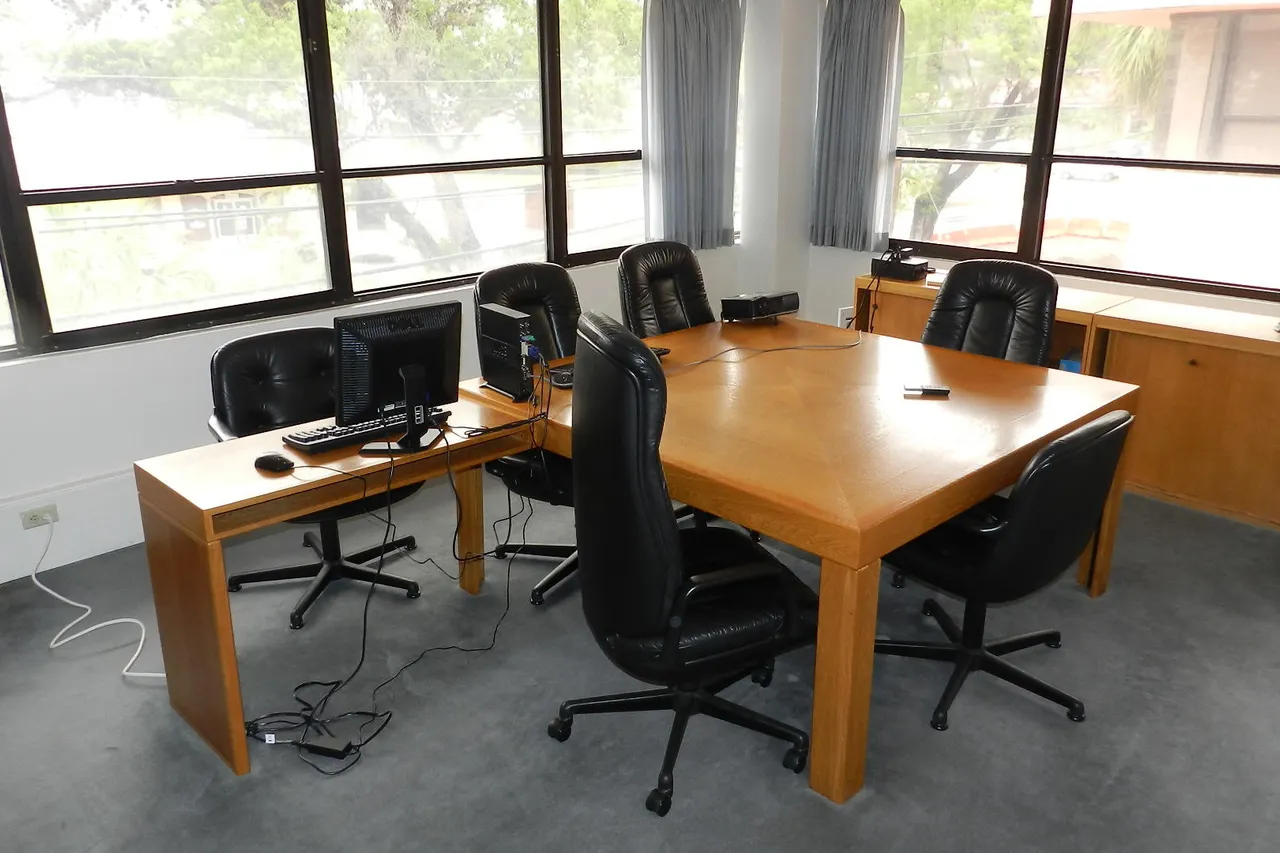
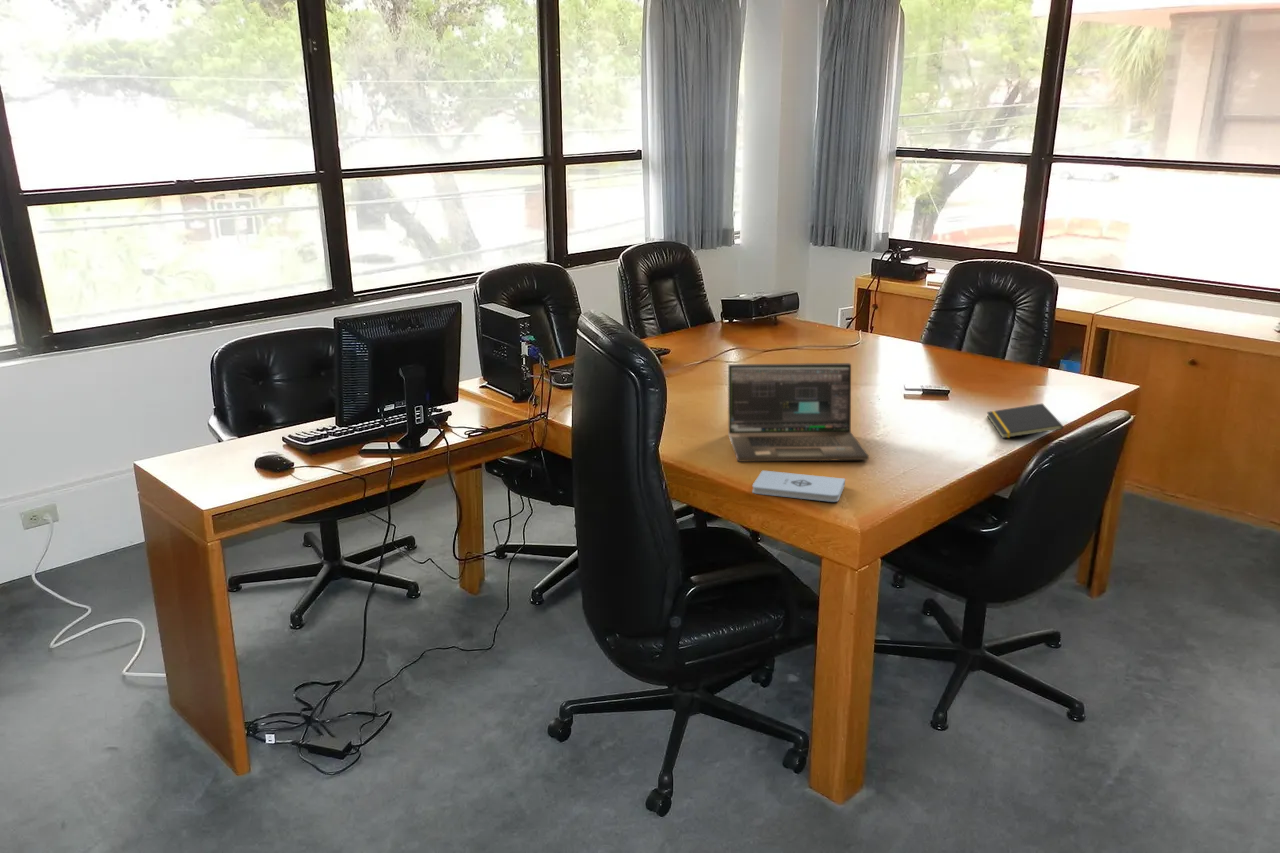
+ notepad (1023, 420)
+ notepad (798, 485)
+ laptop (795, 410)
